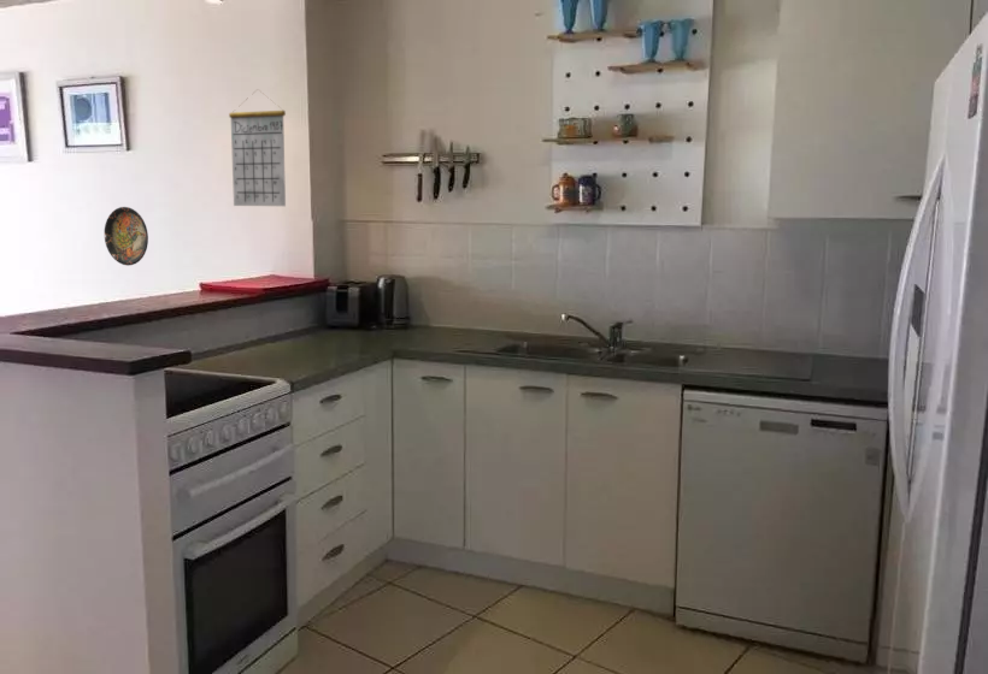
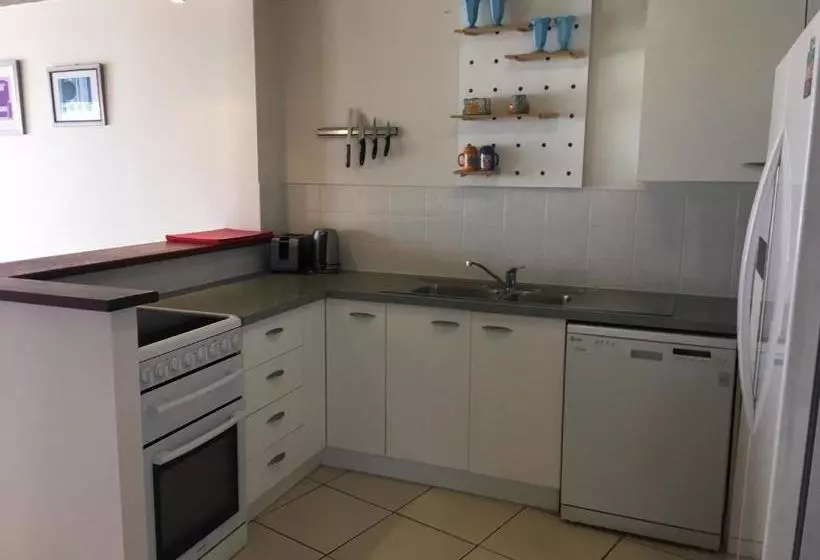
- decorative plate (128, 236)
- calendar (258, 147)
